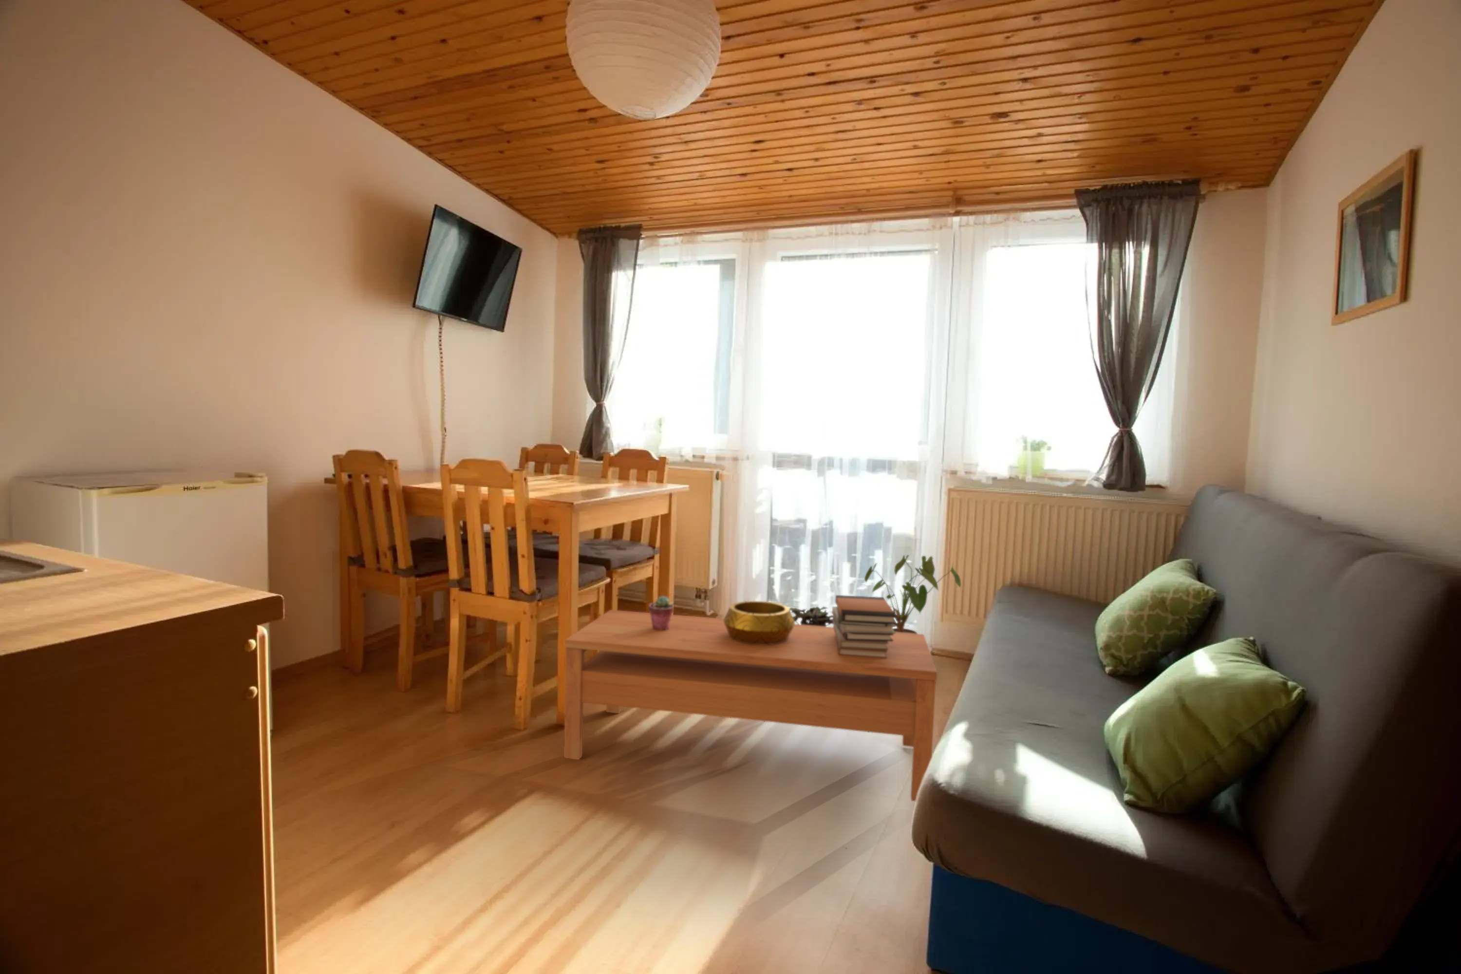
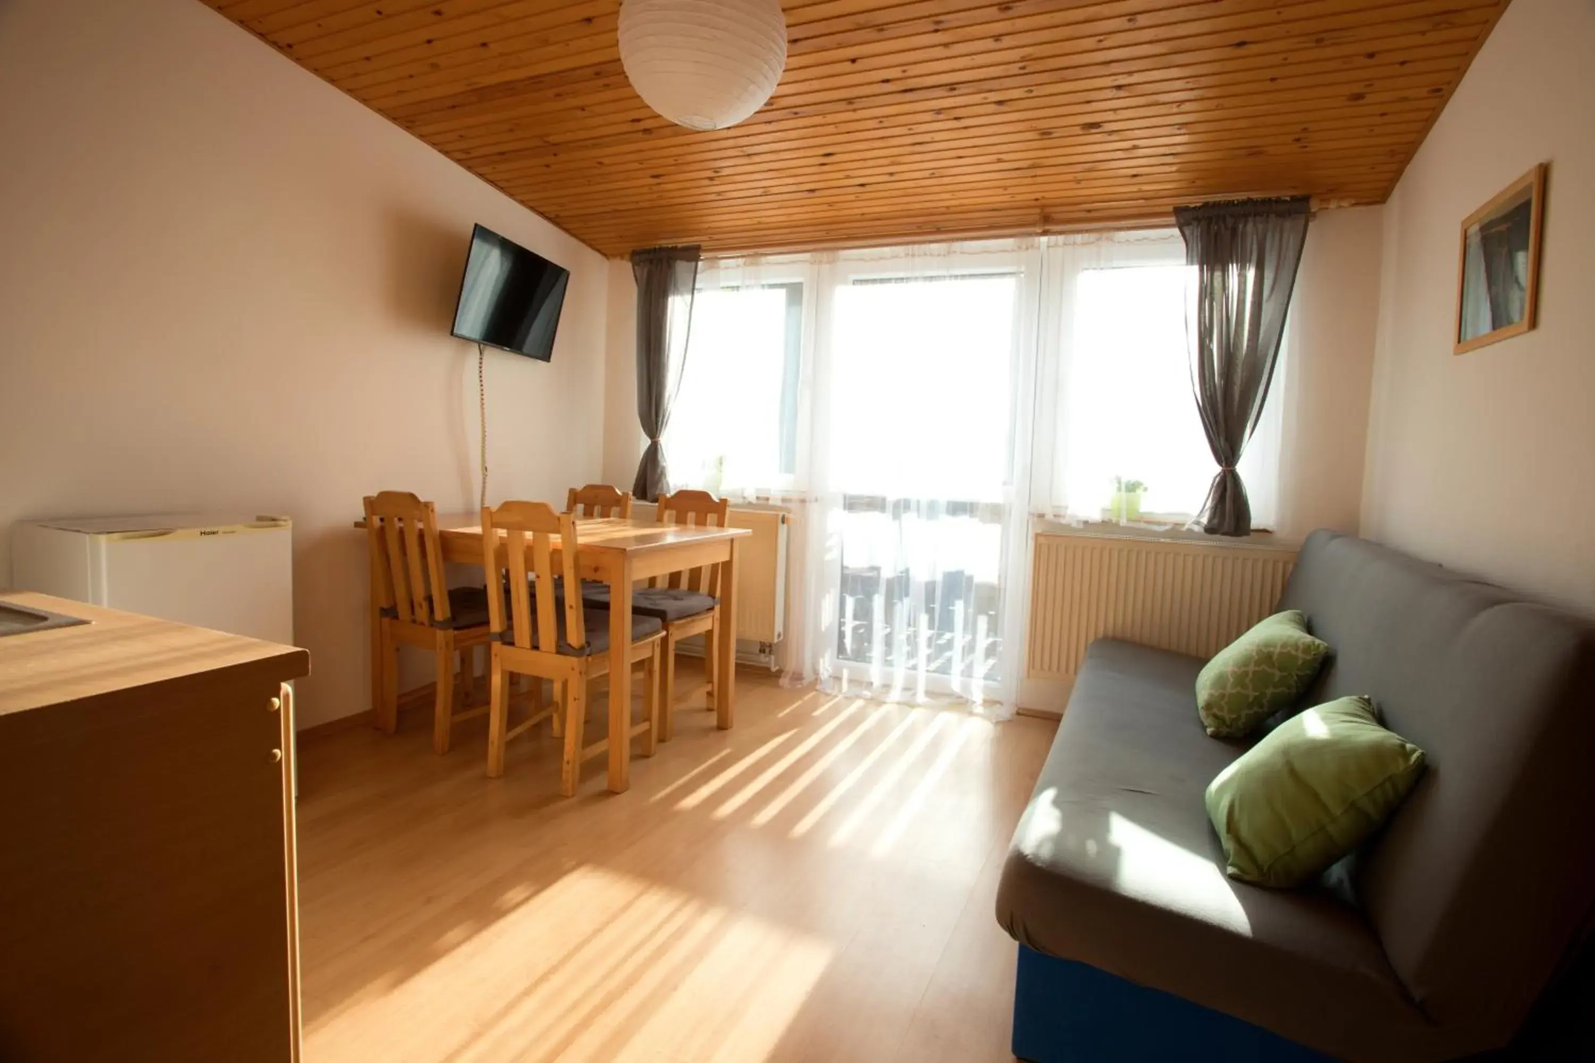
- house plant (909, 613)
- potted plant (812, 625)
- coffee table (750, 695)
- book stack (862, 624)
- potted succulent (661, 611)
- decorative bowl (759, 622)
